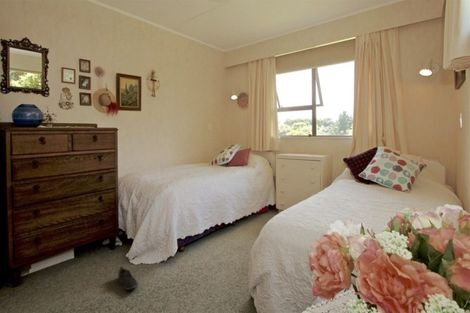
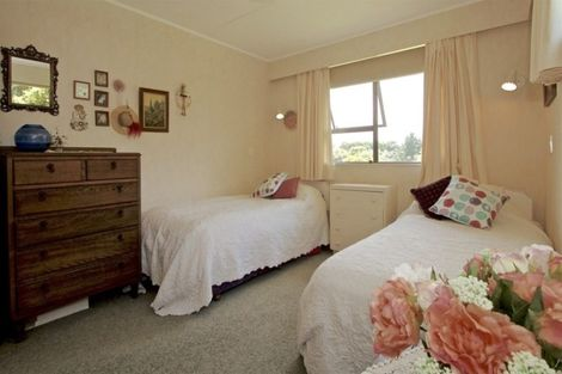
- shoe (127, 278)
